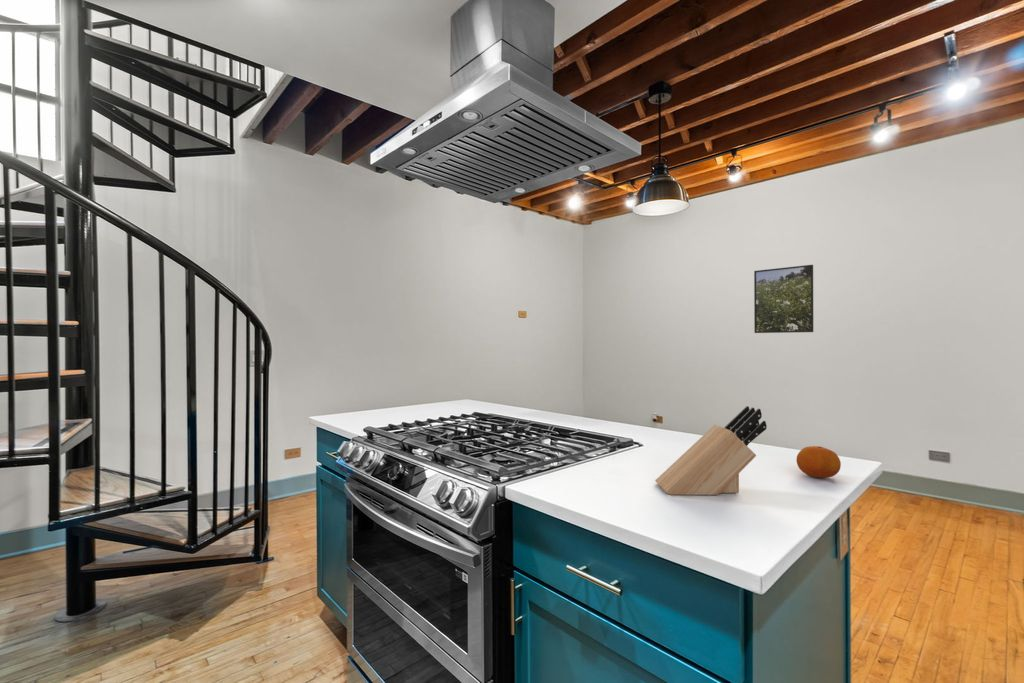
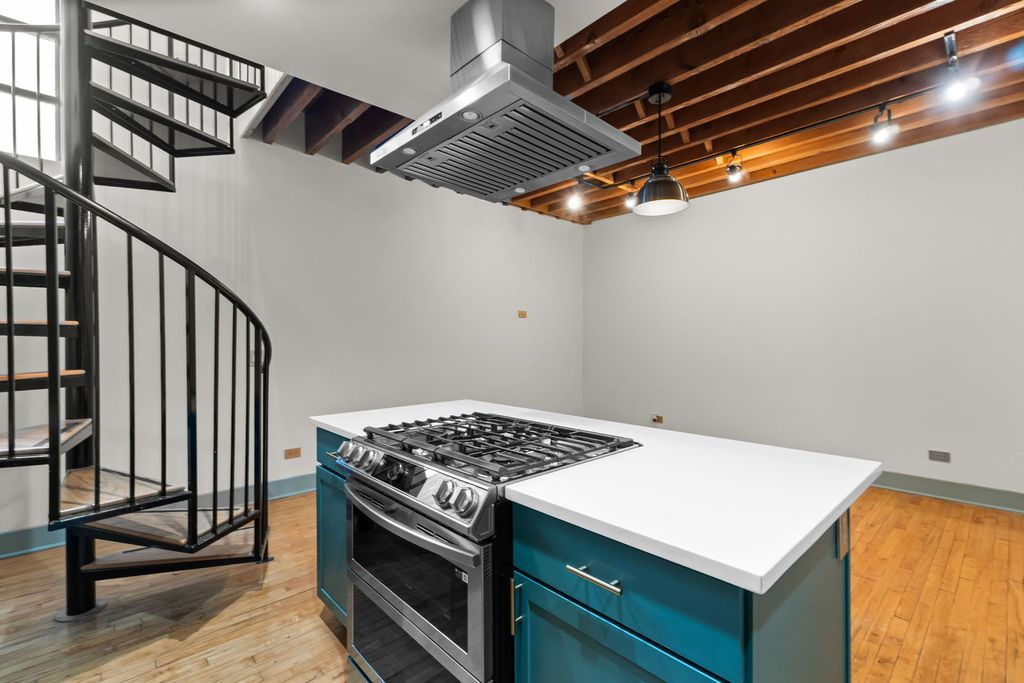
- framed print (782, 300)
- knife block (711, 448)
- fruit (818, 461)
